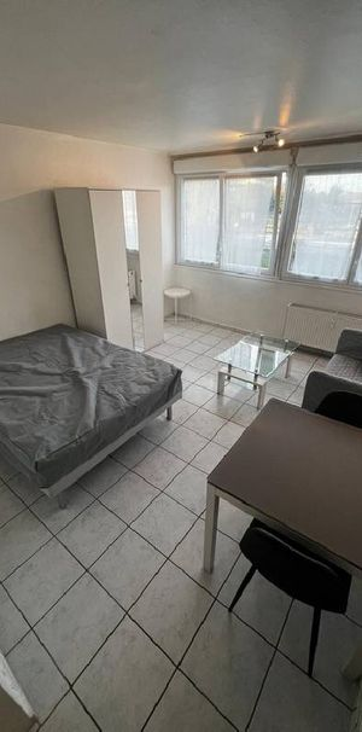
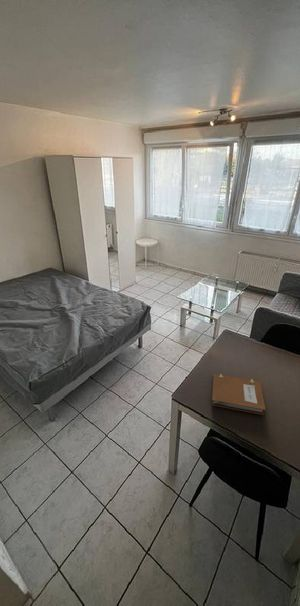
+ notebook (238, 392)
